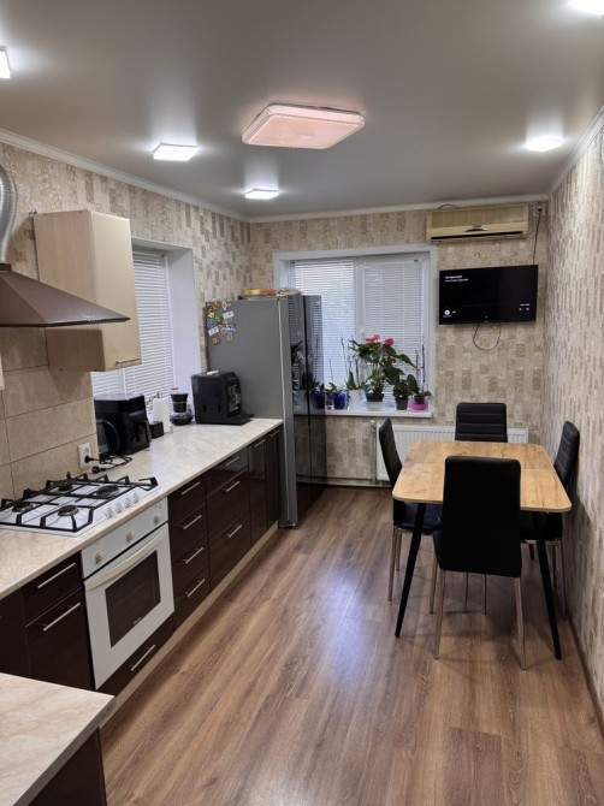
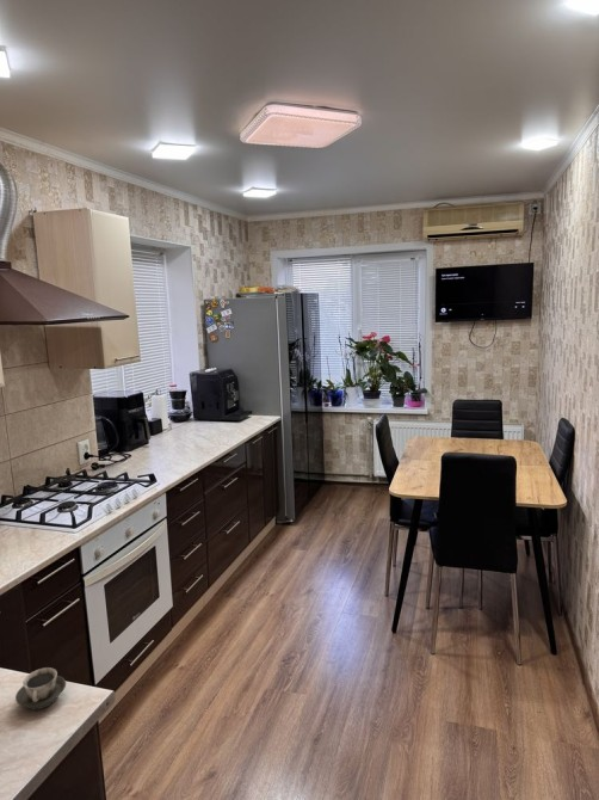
+ cup (41, 688)
